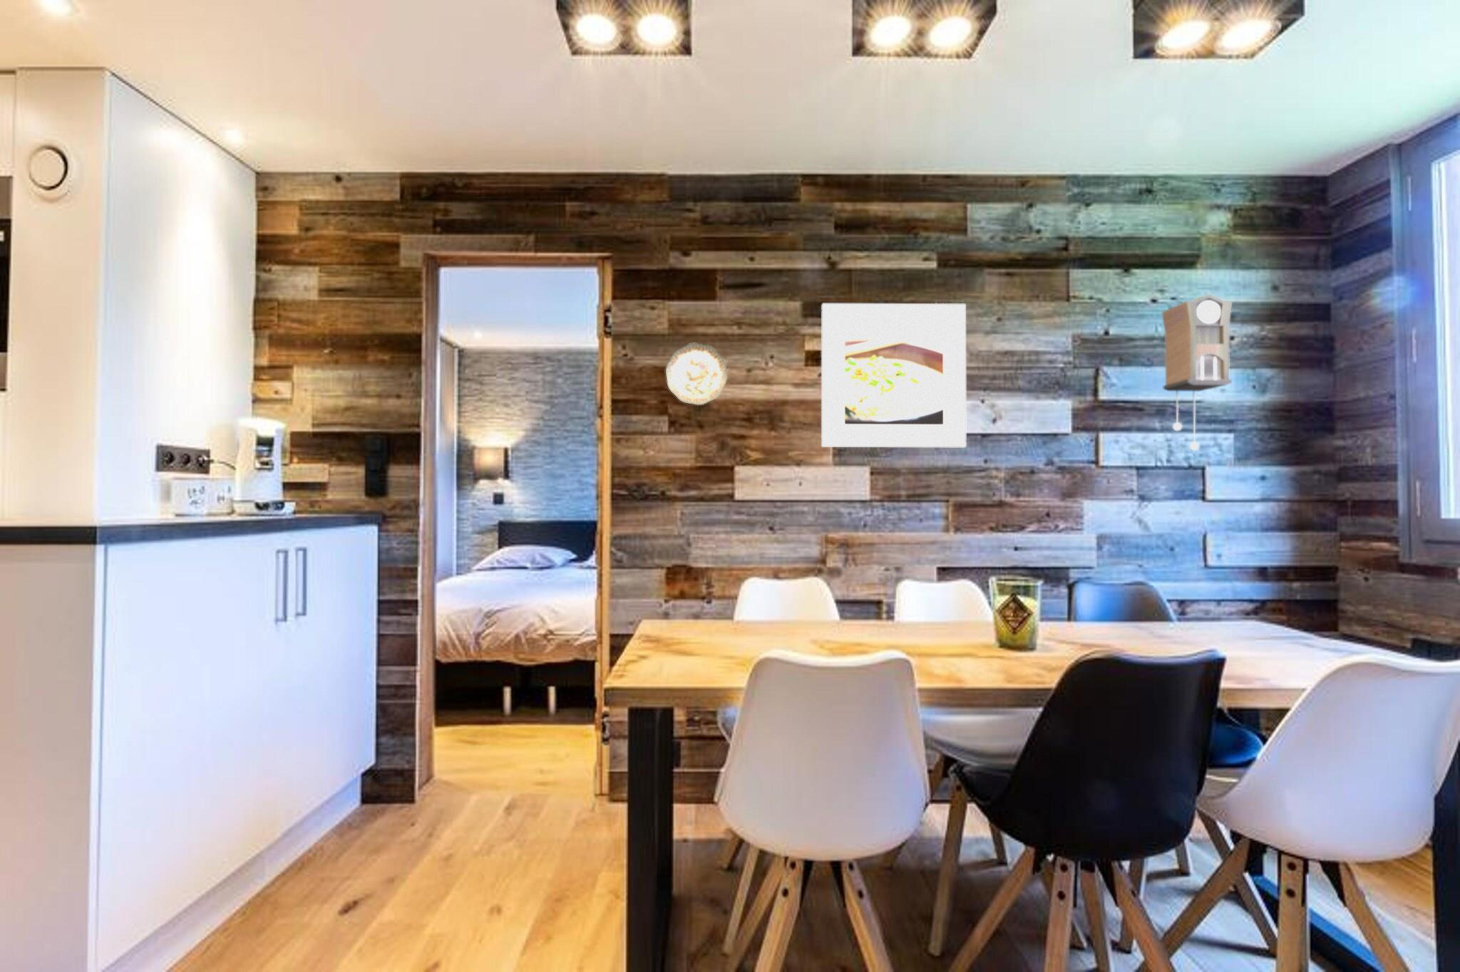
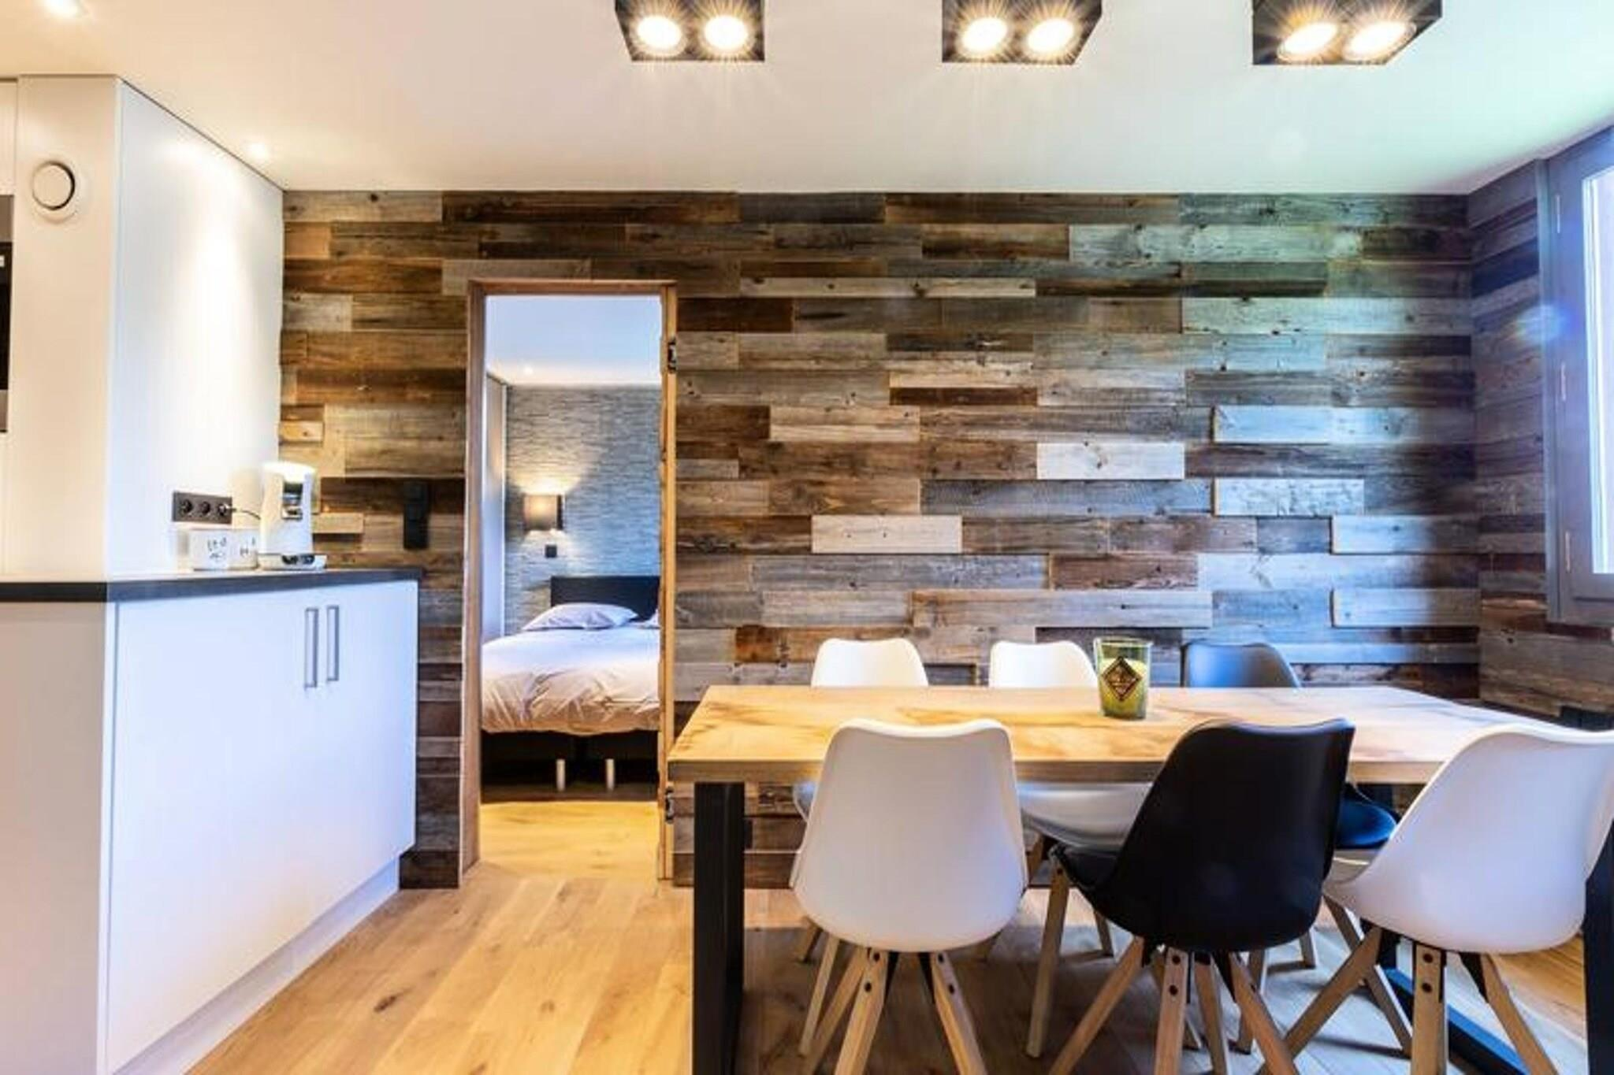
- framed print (893, 375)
- decorative plate (697, 374)
- pendulum clock (1196, 374)
